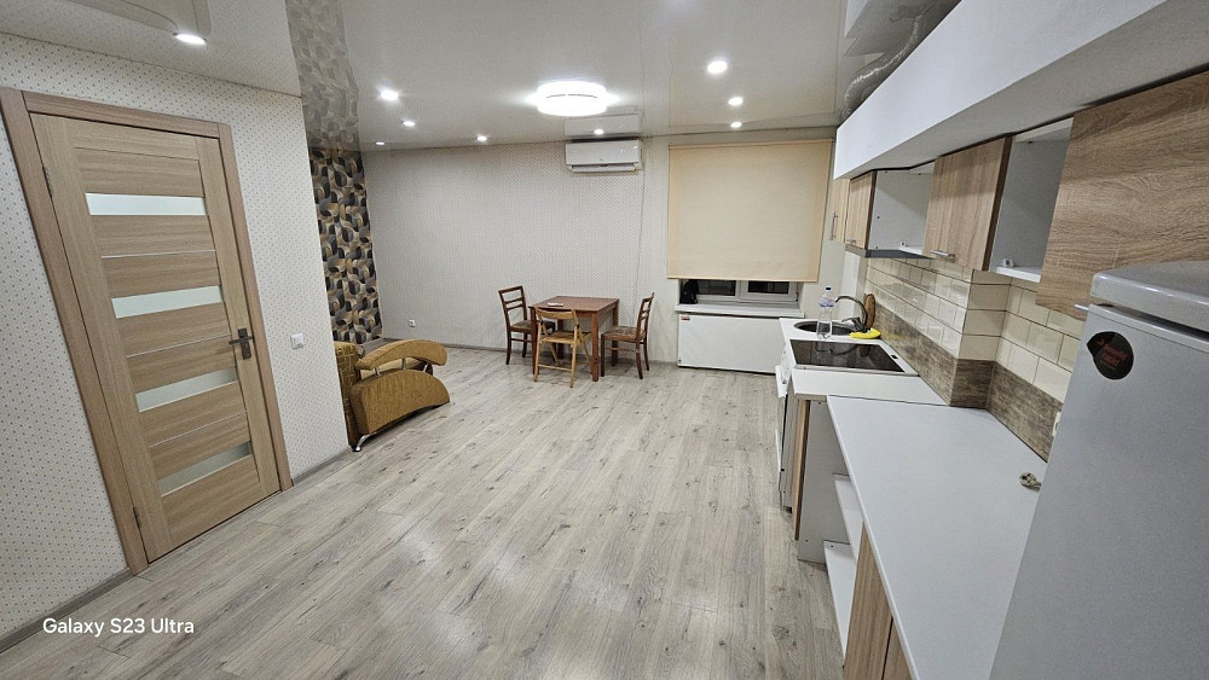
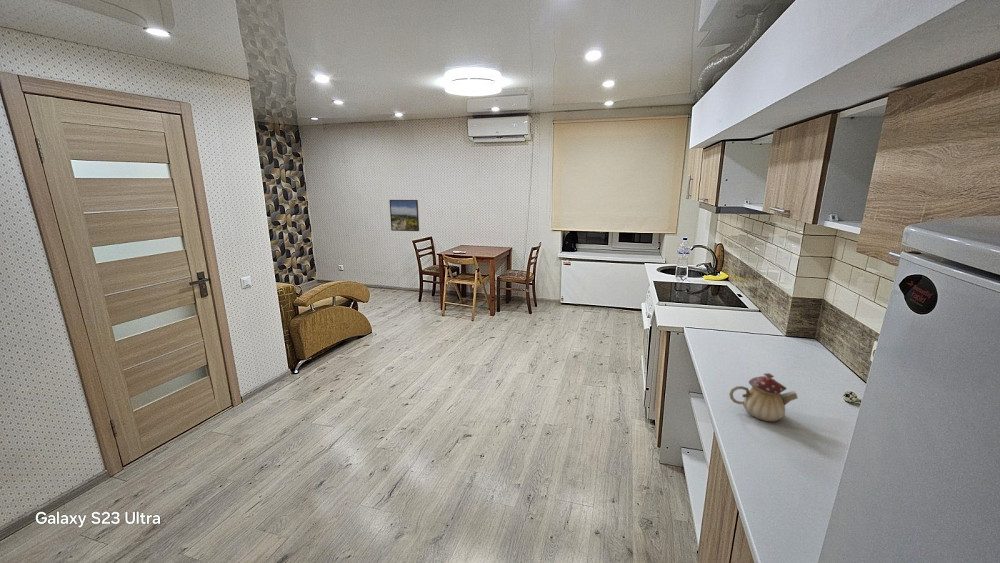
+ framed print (404, 215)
+ teapot (762, 393)
